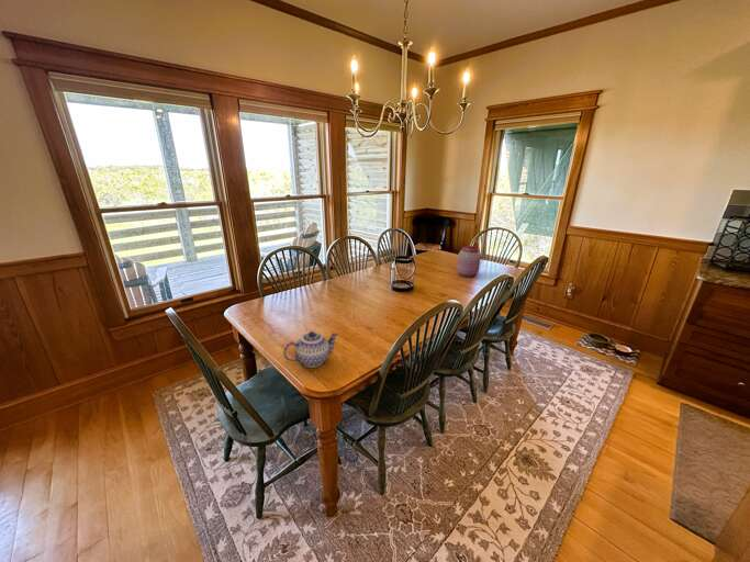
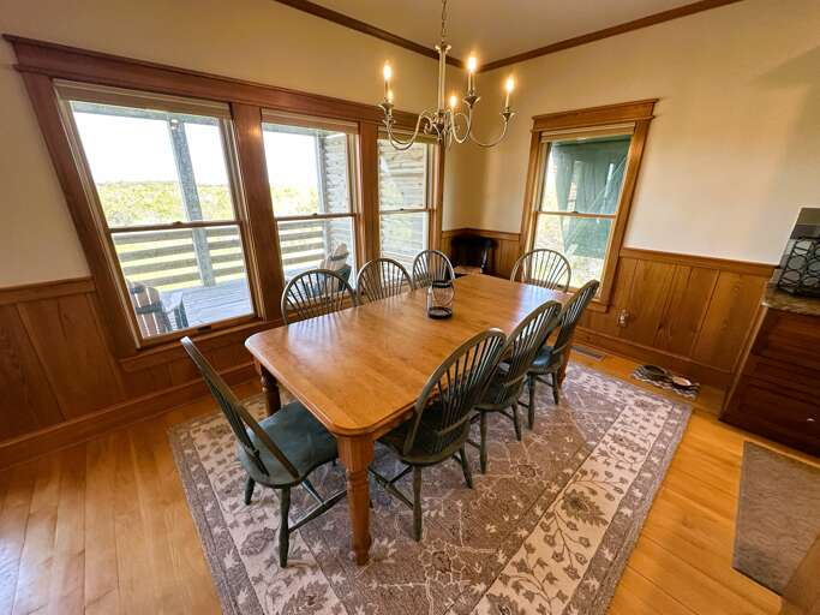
- teapot (312, 346)
- jar (468, 261)
